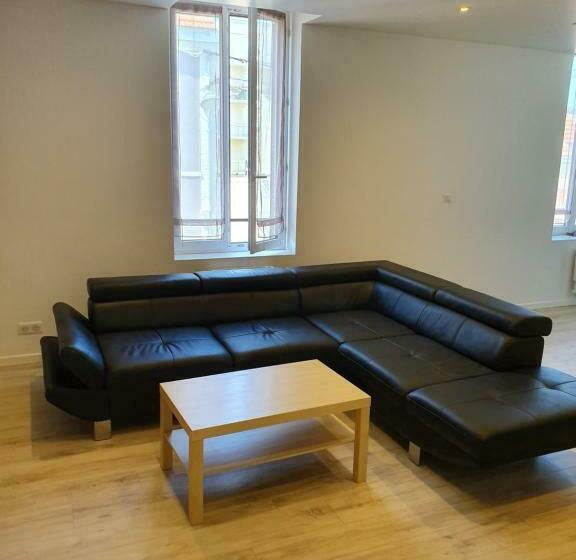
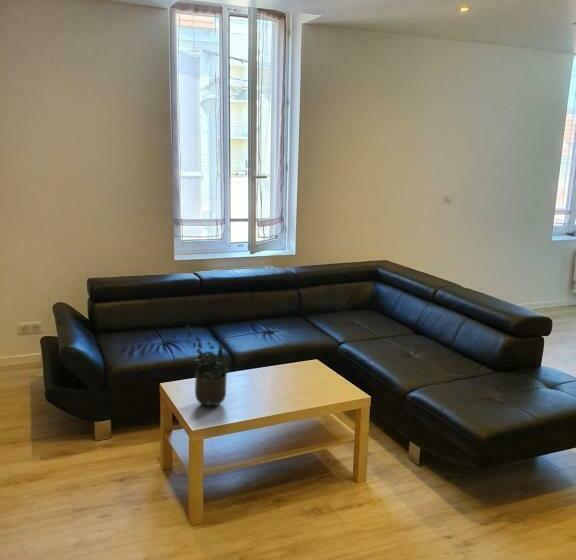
+ potted plant (209, 365)
